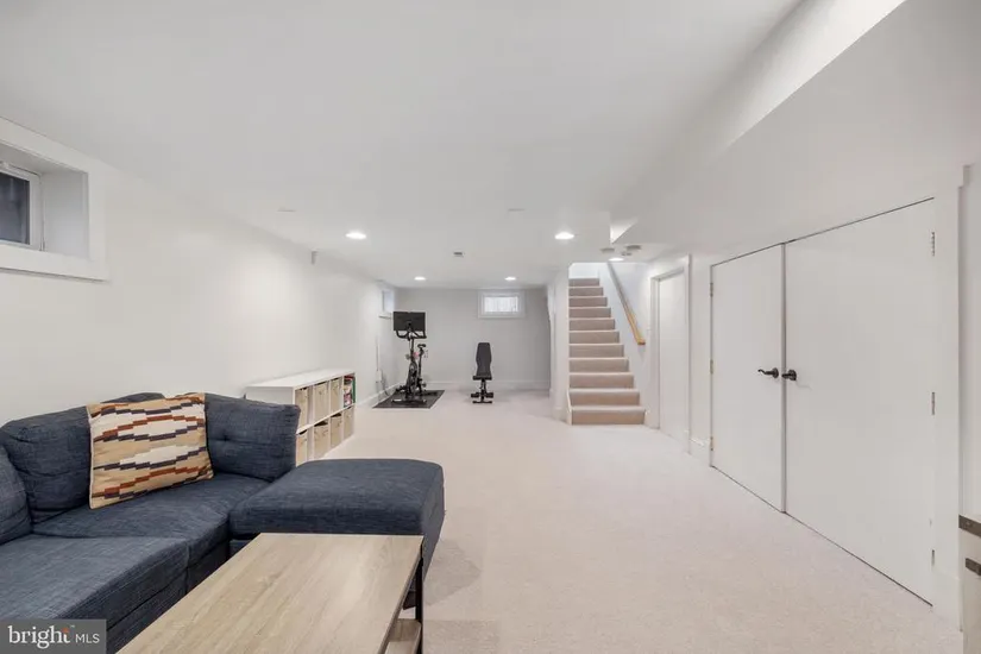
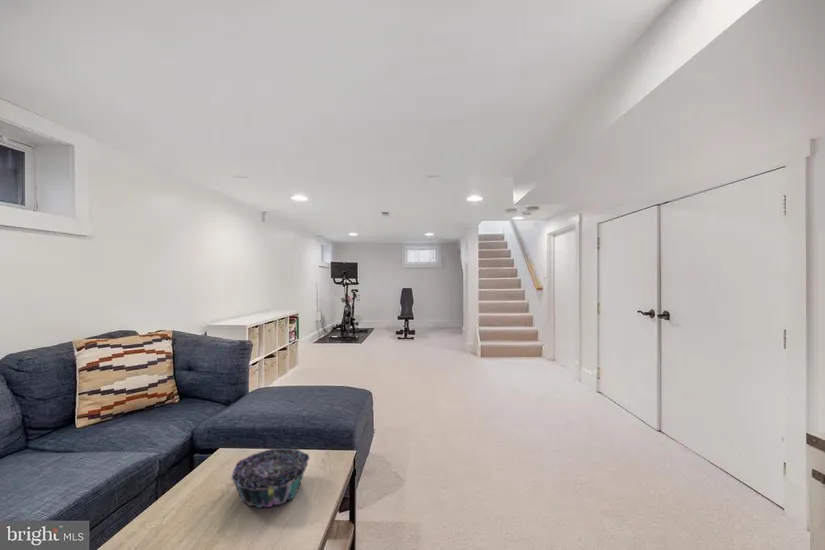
+ decorative bowl (272, 477)
